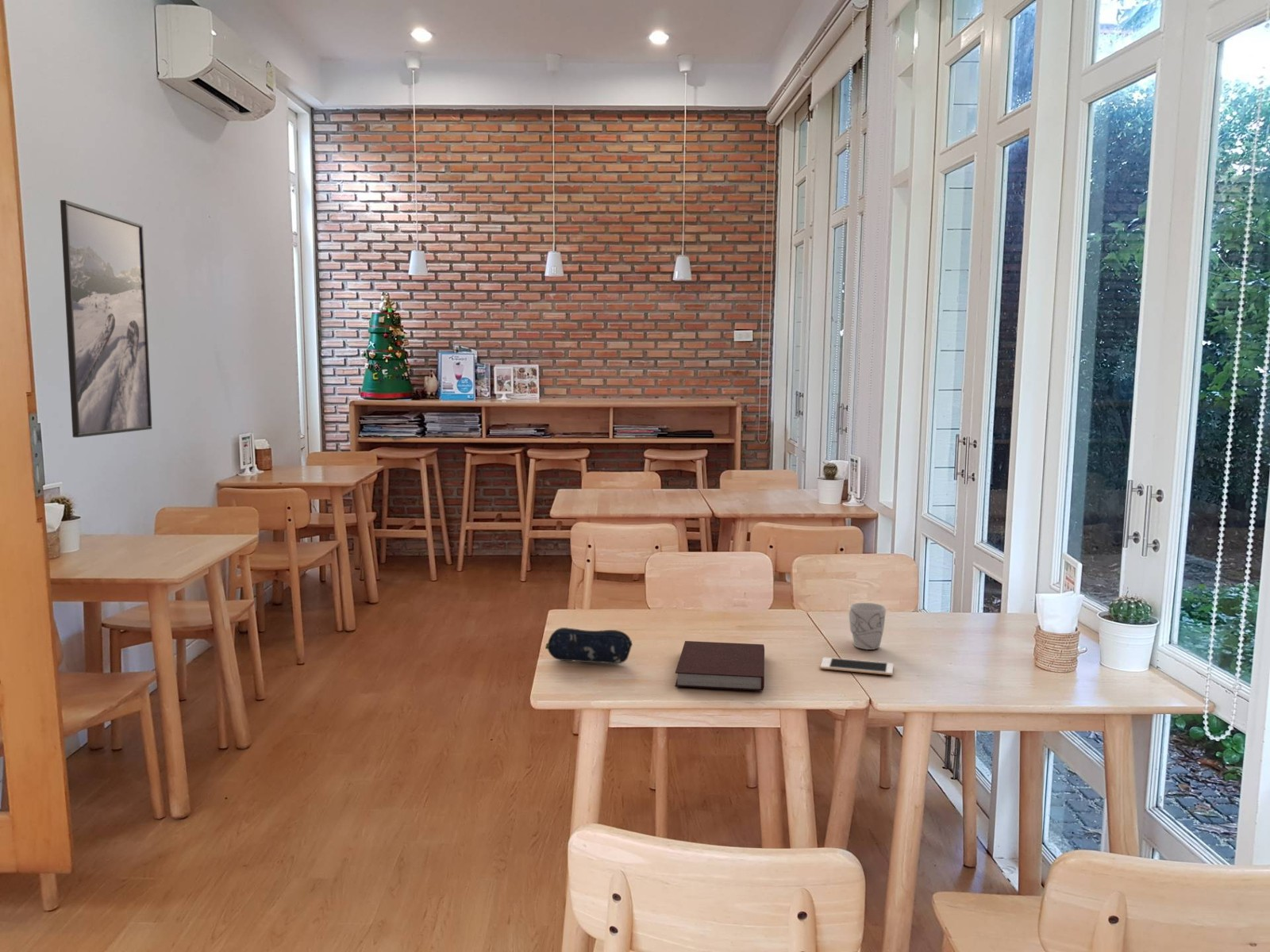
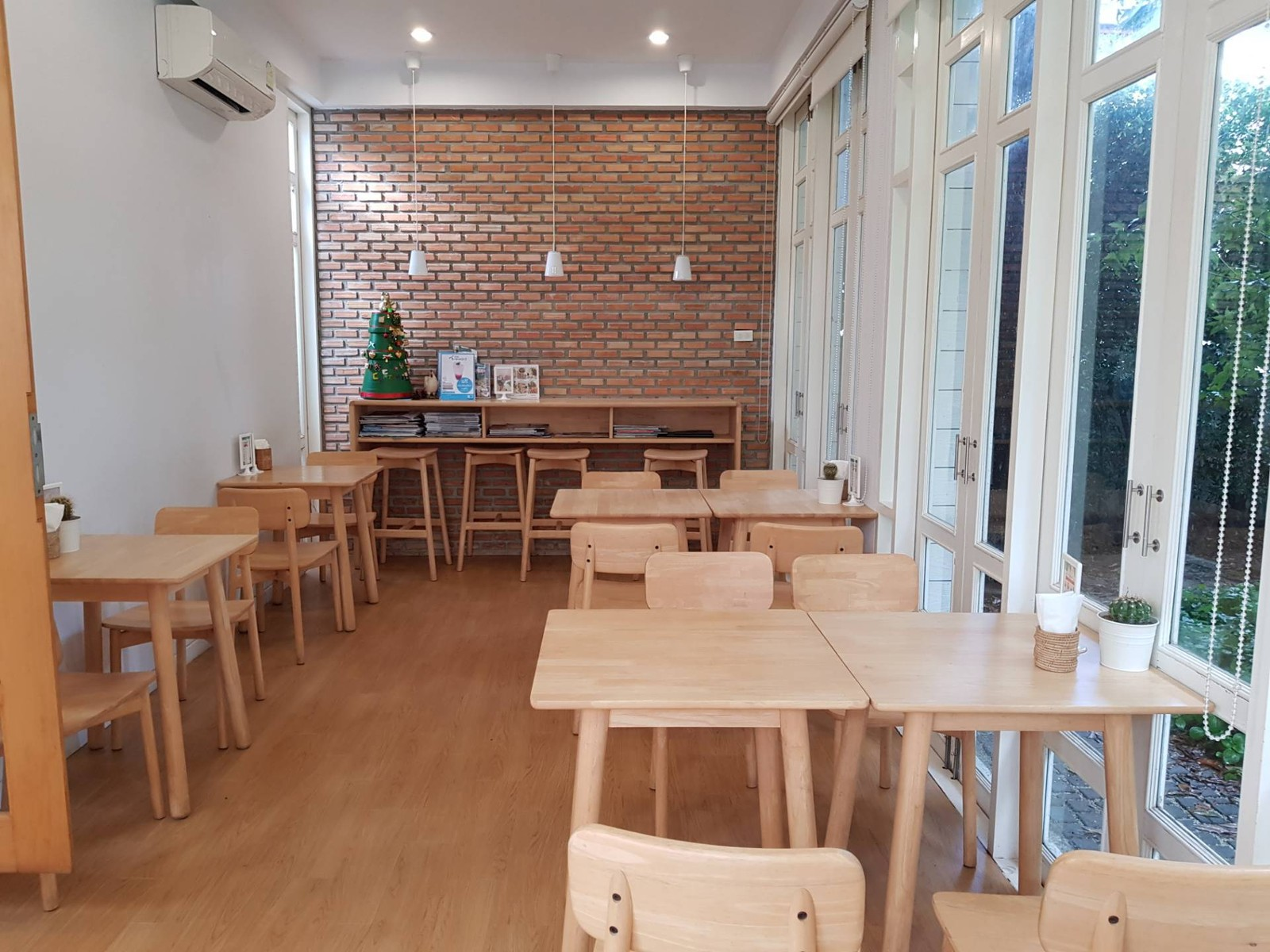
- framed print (110, 324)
- cell phone (856, 666)
- mug (864, 624)
- notebook (722, 664)
- pencil case (589, 646)
